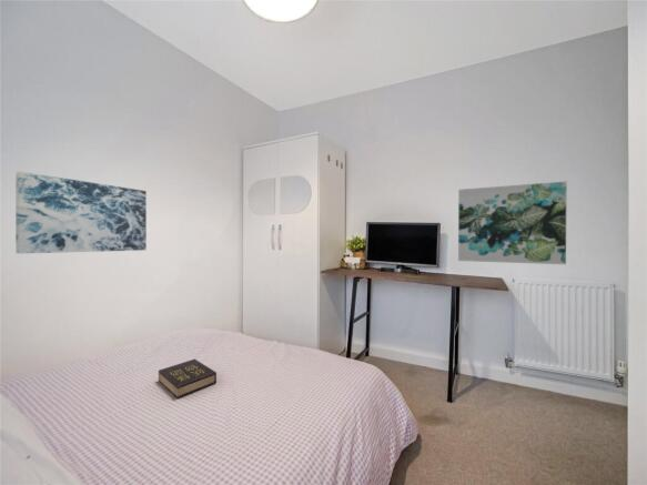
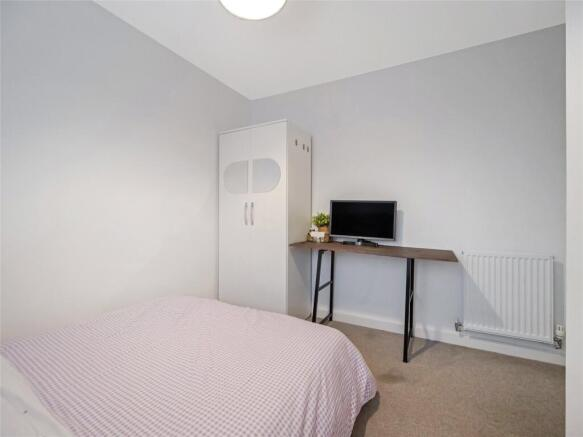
- hardback book (186, 376)
- wall art (91, 216)
- wall art (507, 224)
